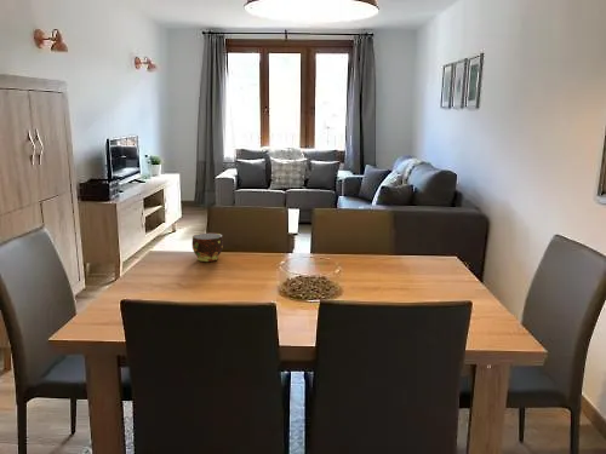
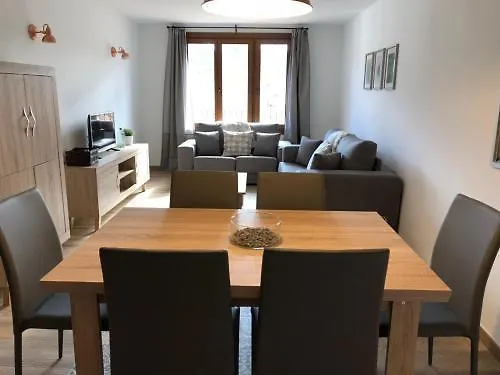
- cup (207, 247)
